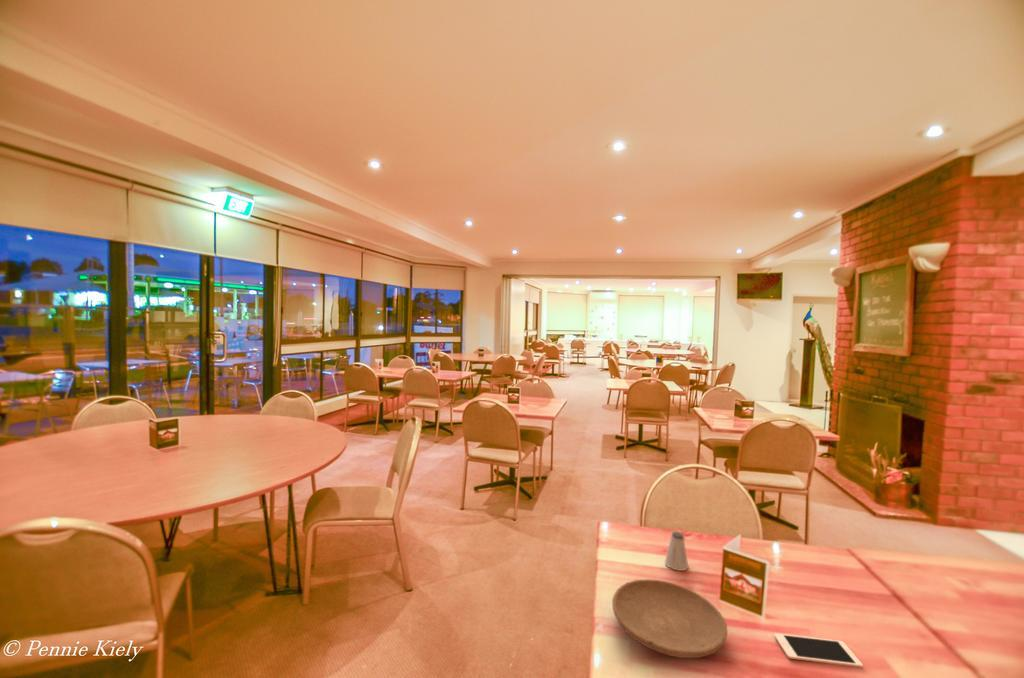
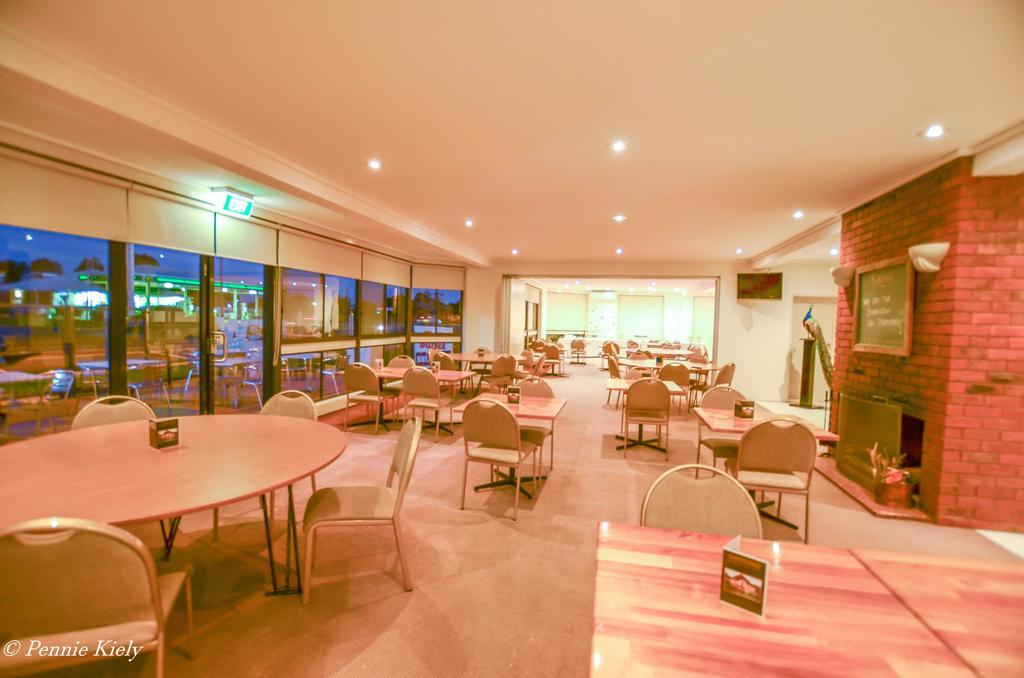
- saltshaker (677, 549)
- cell phone (816, 649)
- plate (666, 619)
